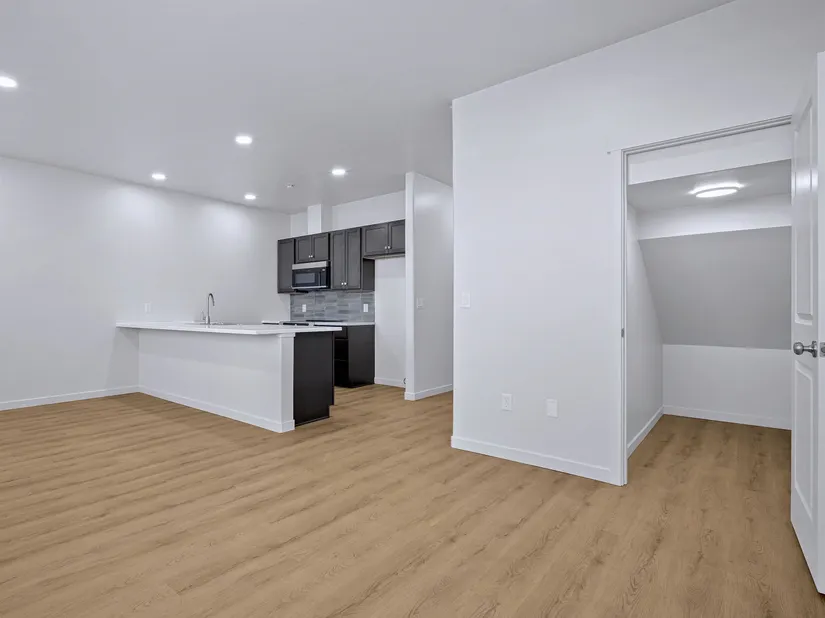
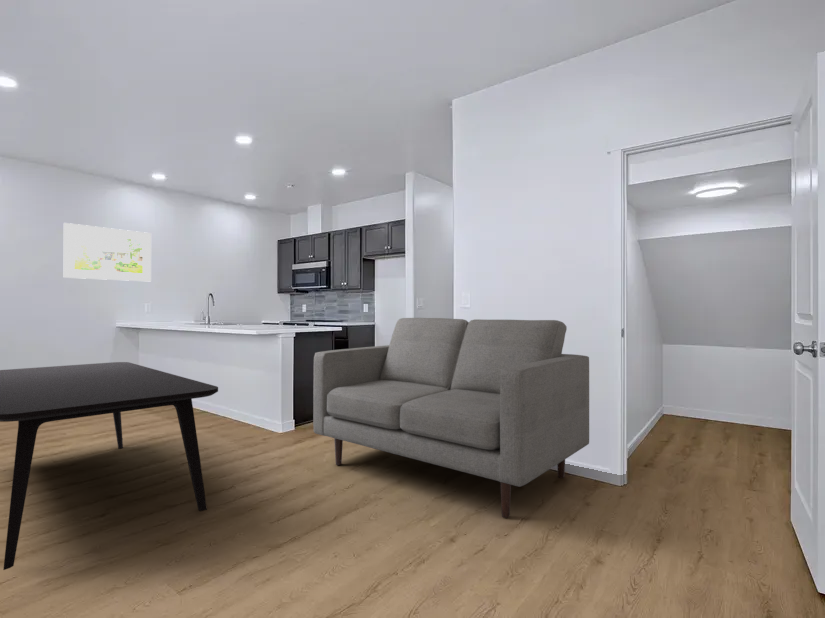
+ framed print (110, 254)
+ dining table (79, 417)
+ sofa (443, 394)
